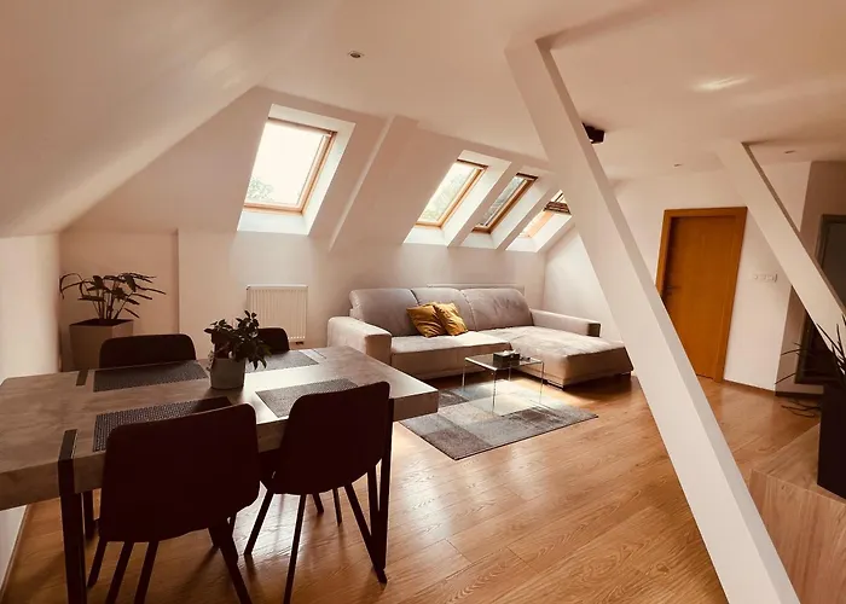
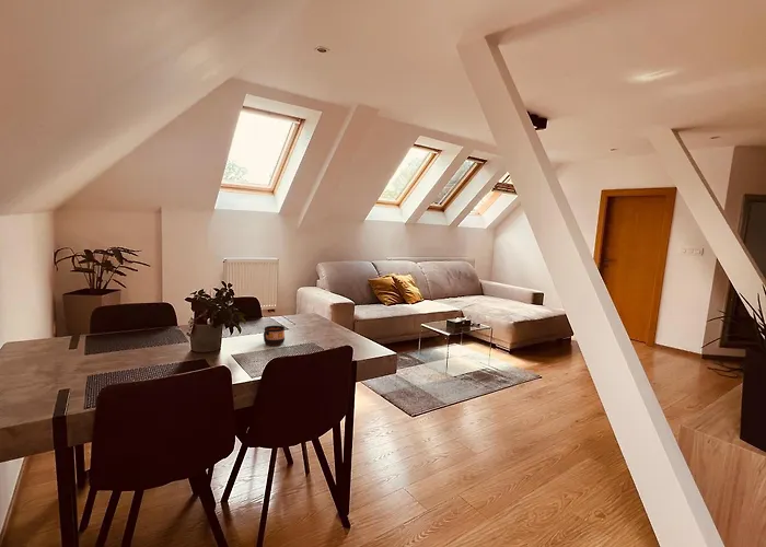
+ cup (272, 335)
